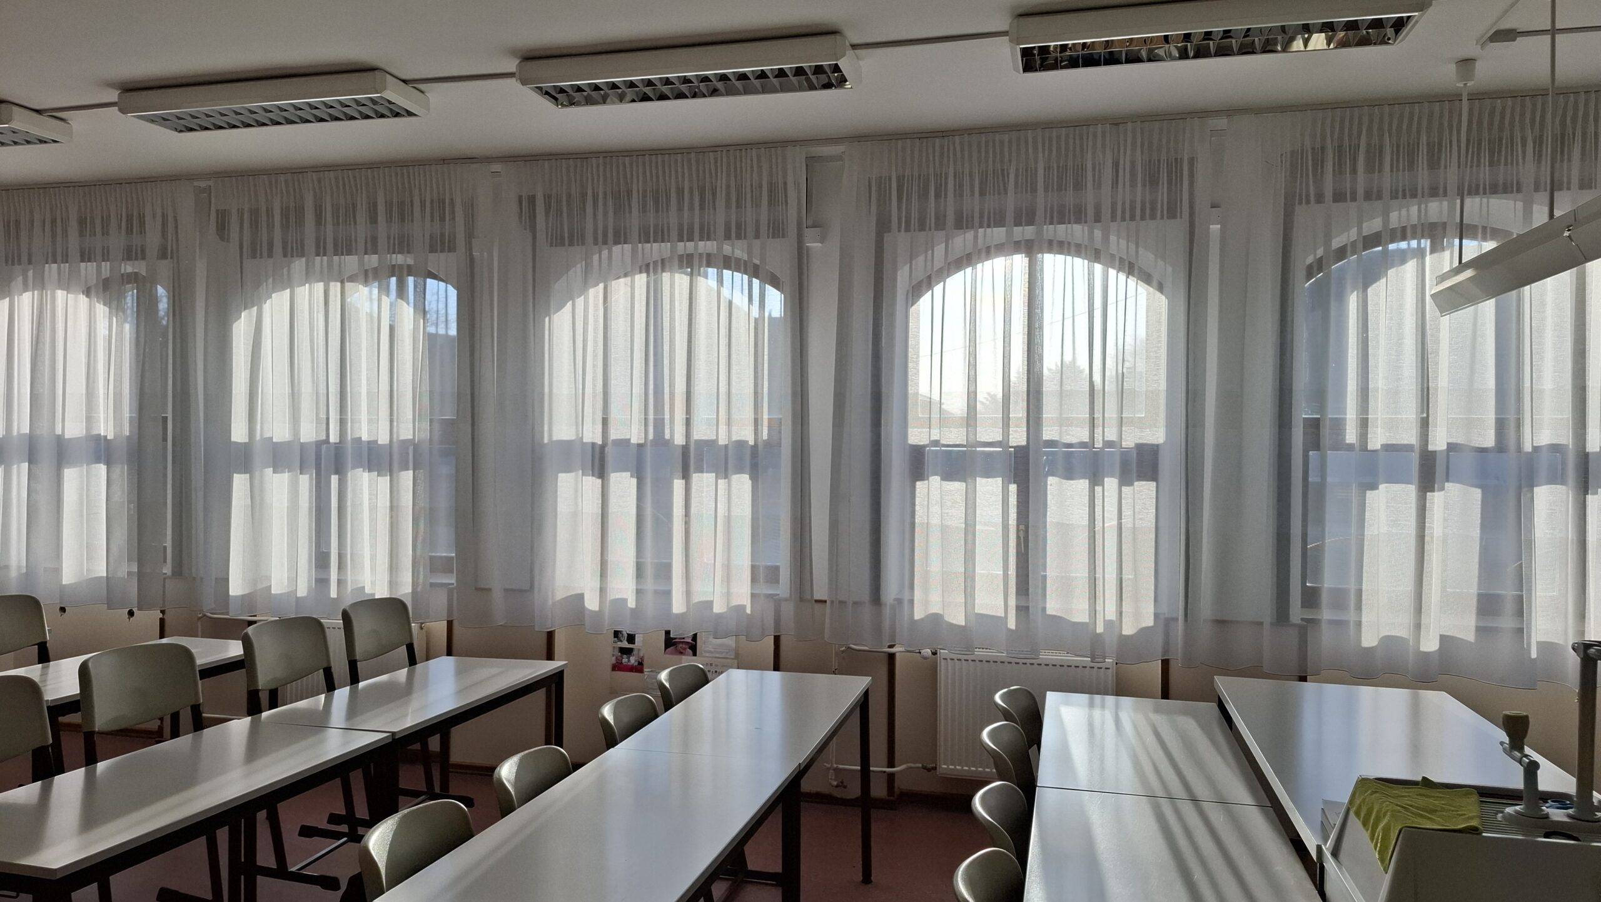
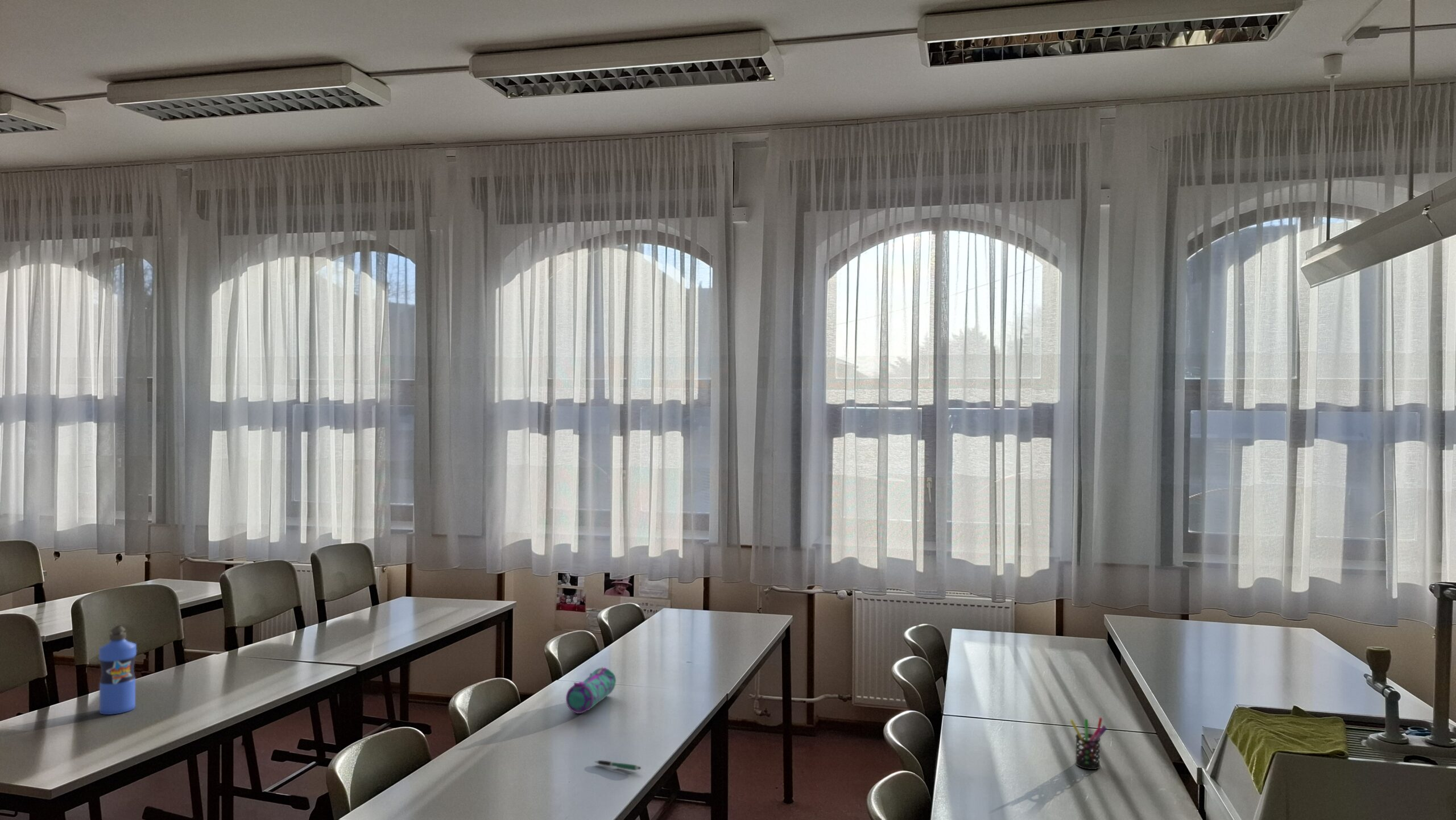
+ pen holder (1089, 740)
+ pencil case (591, 689)
+ pen (617, 764)
+ water bottle (117, 667)
